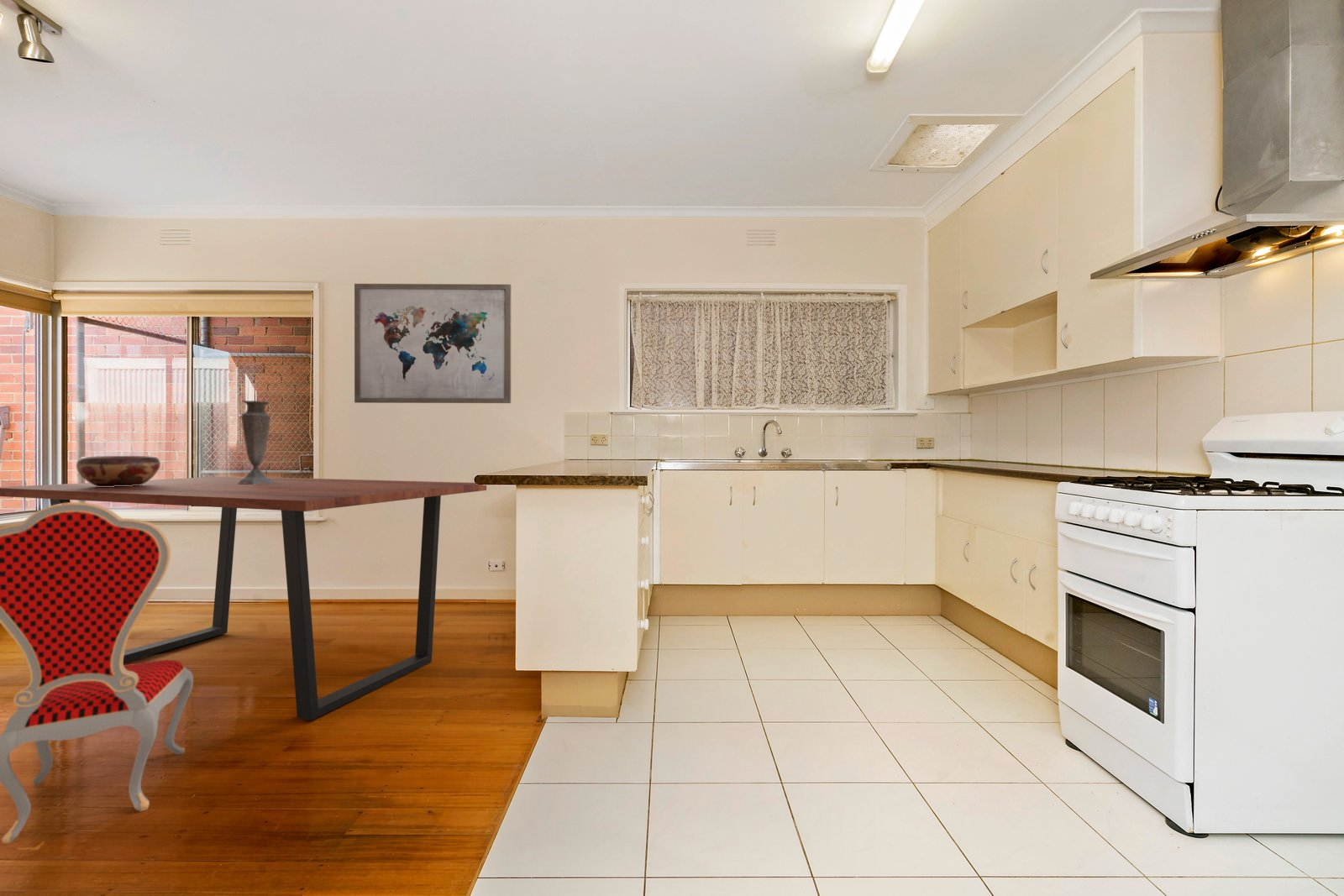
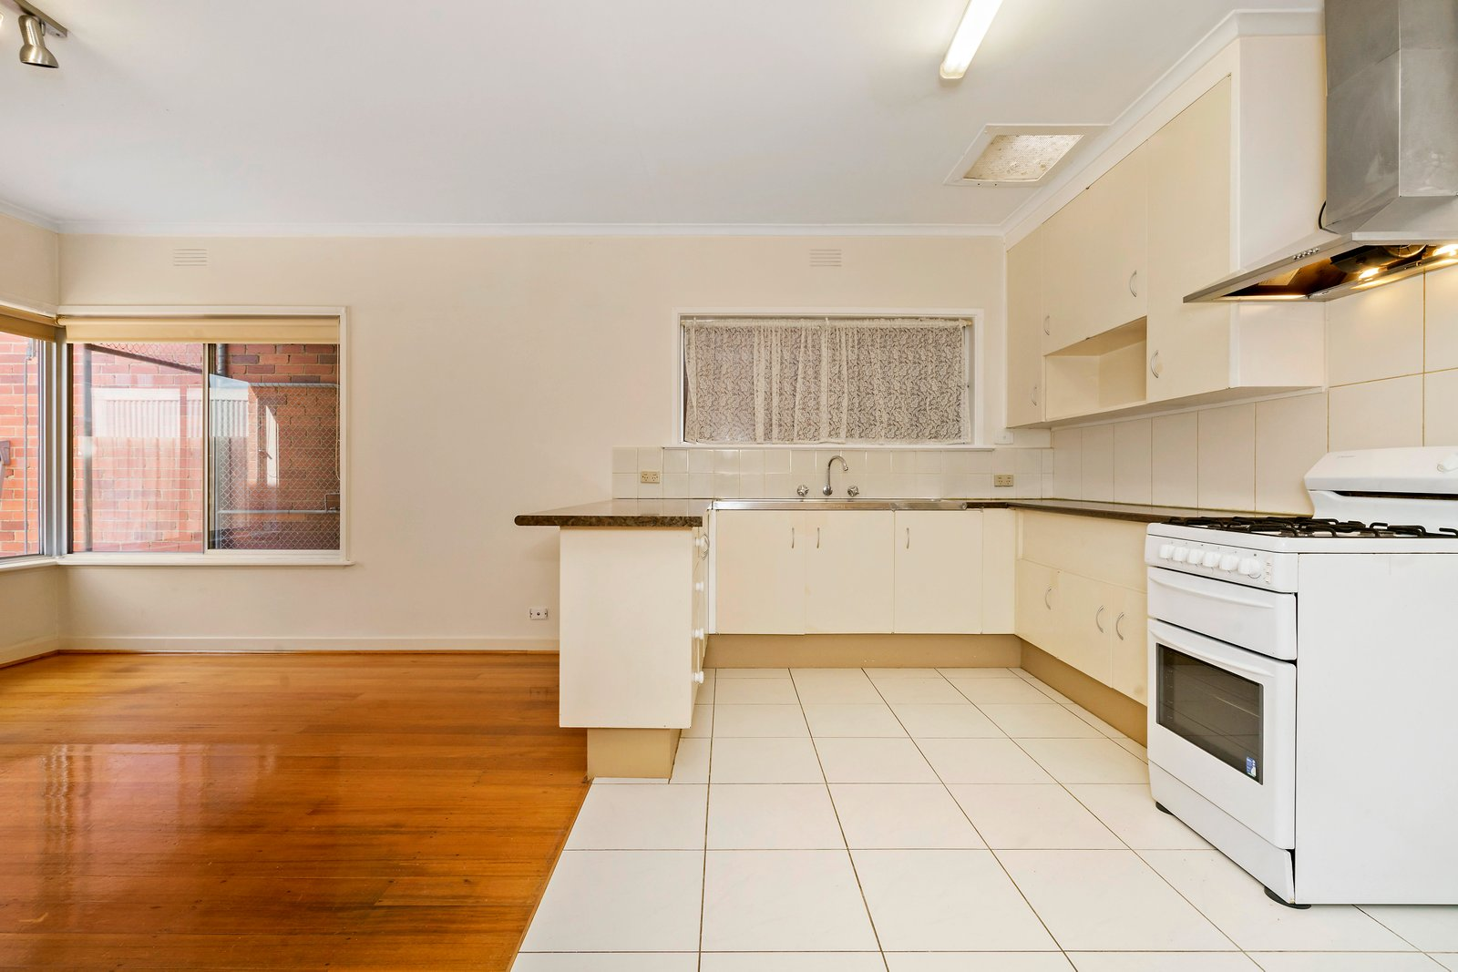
- wall art (433, 343)
- dining chair (94, 647)
- dining table (231, 577)
- vase (255, 442)
- decorative bowl (119, 470)
